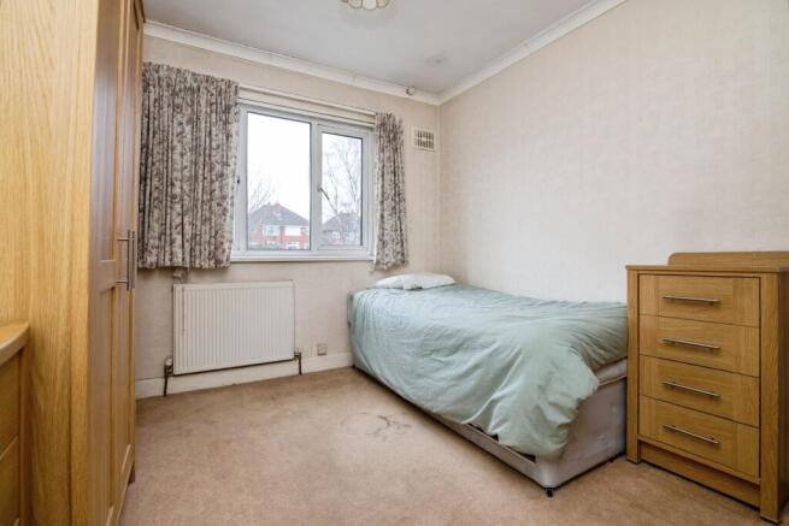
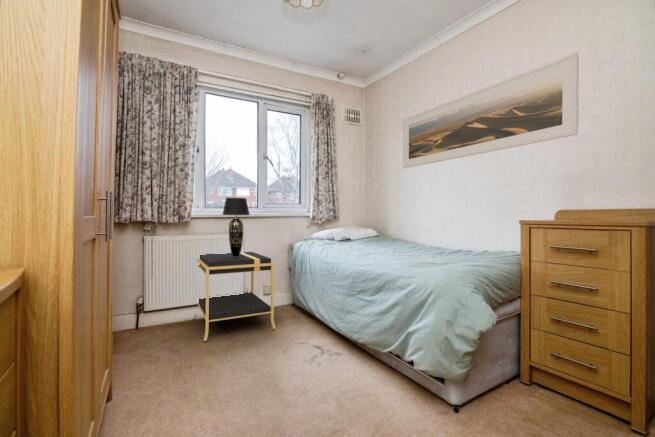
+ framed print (468, 125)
+ nightstand (232, 295)
+ table lamp (236, 227)
